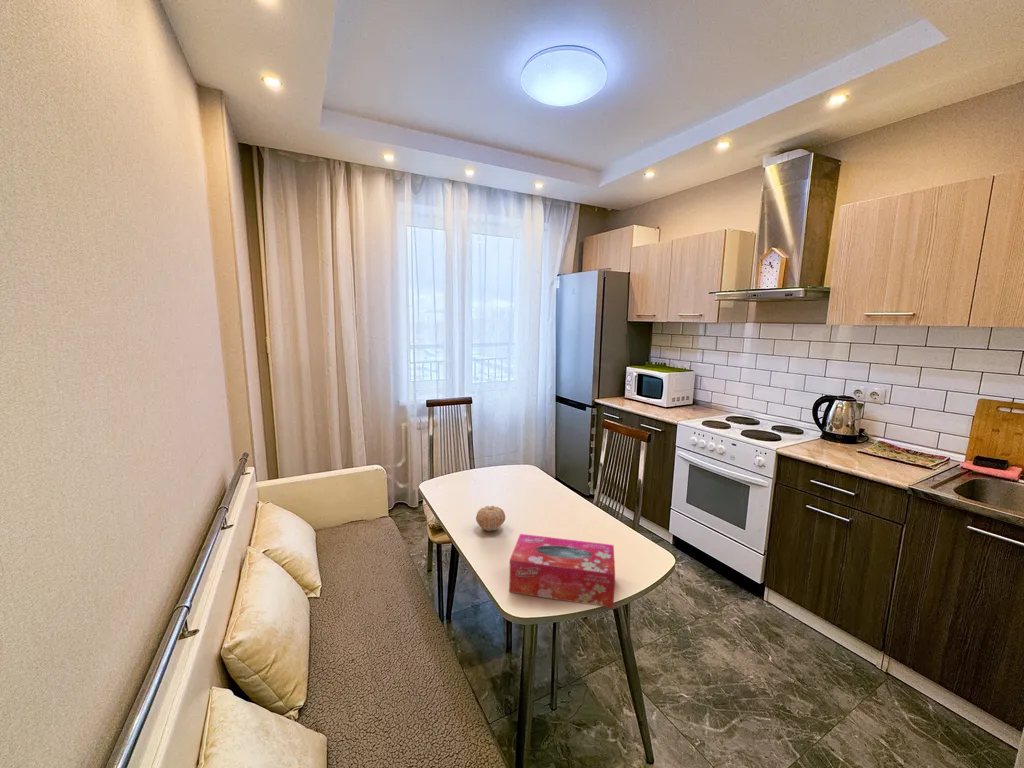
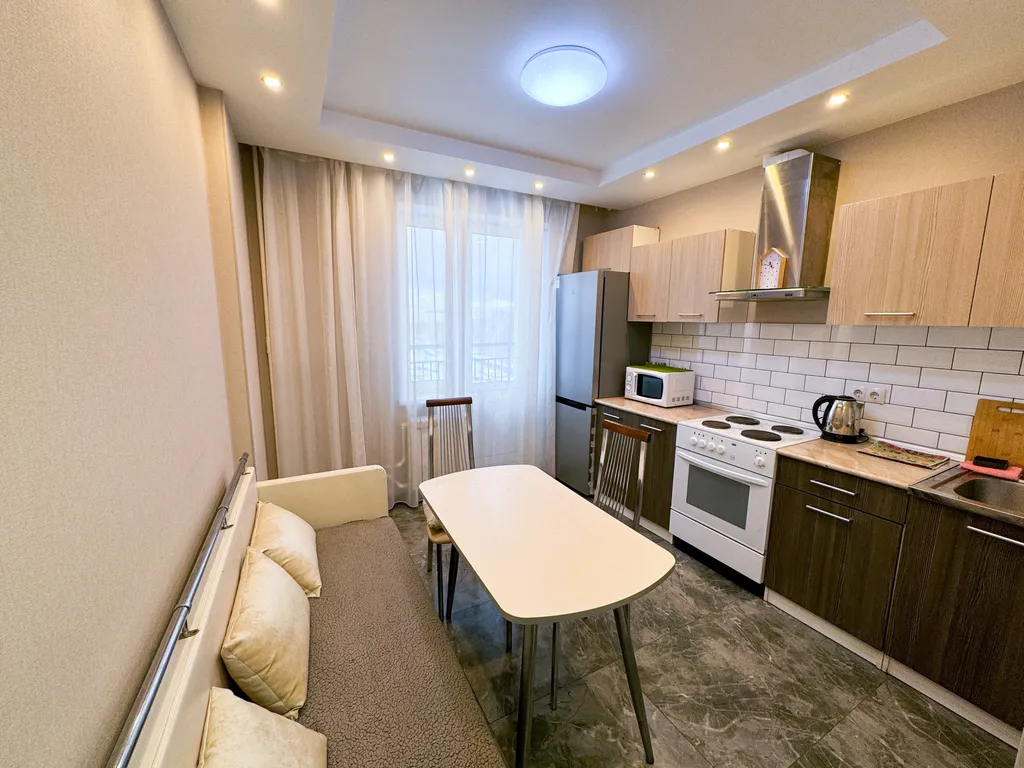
- tissue box (563, 567)
- fruit (490, 518)
